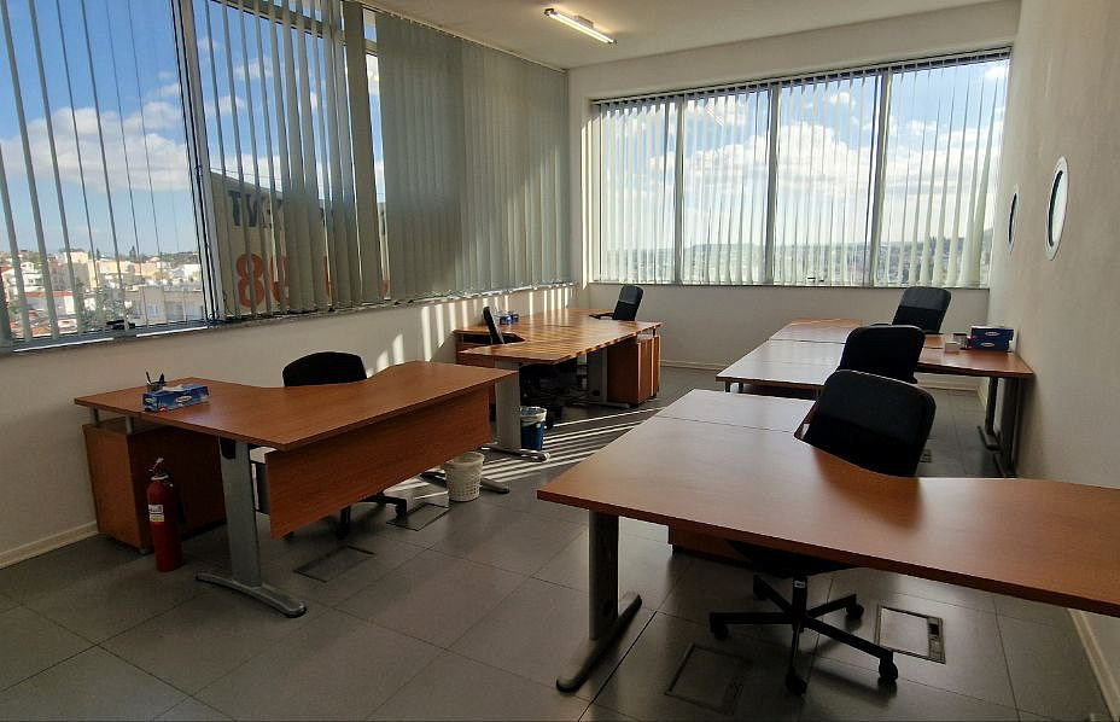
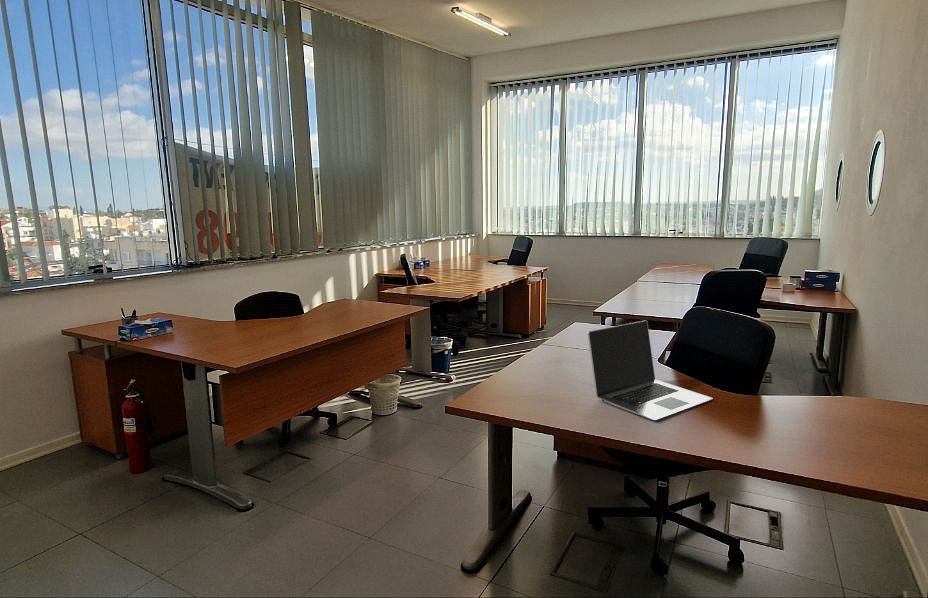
+ laptop (650, 365)
